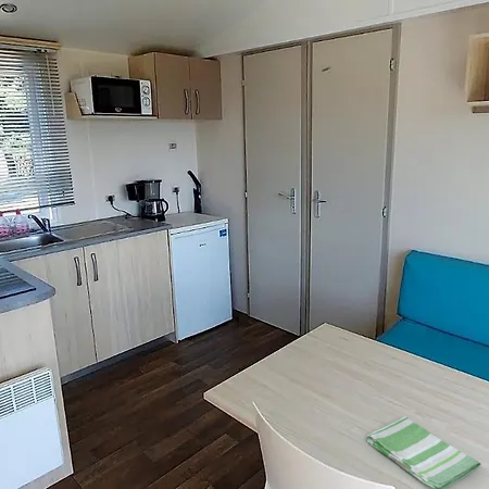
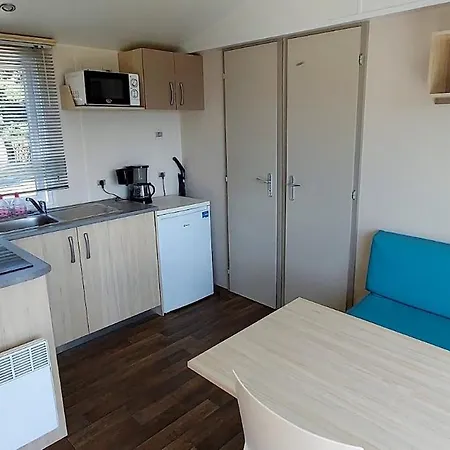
- dish towel (419, 450)
